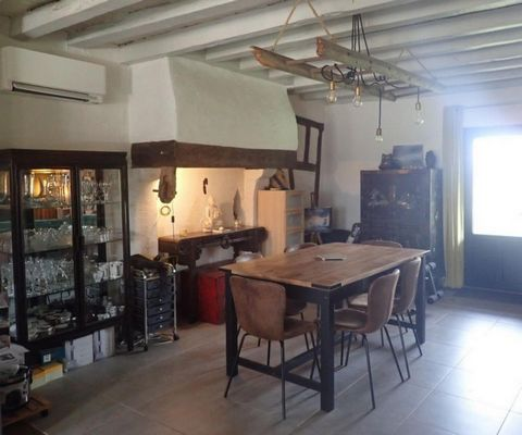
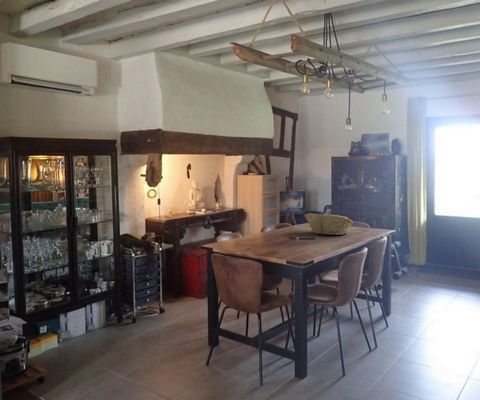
+ fruit basket (328, 223)
